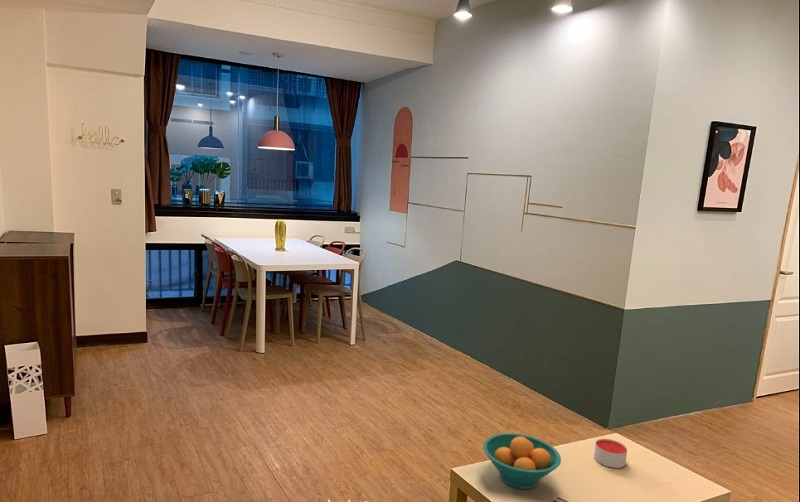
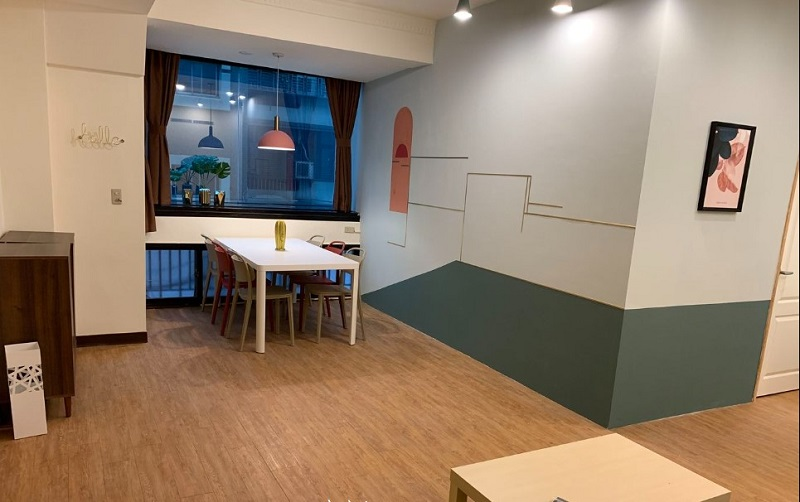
- candle (610, 452)
- fruit bowl (520, 458)
